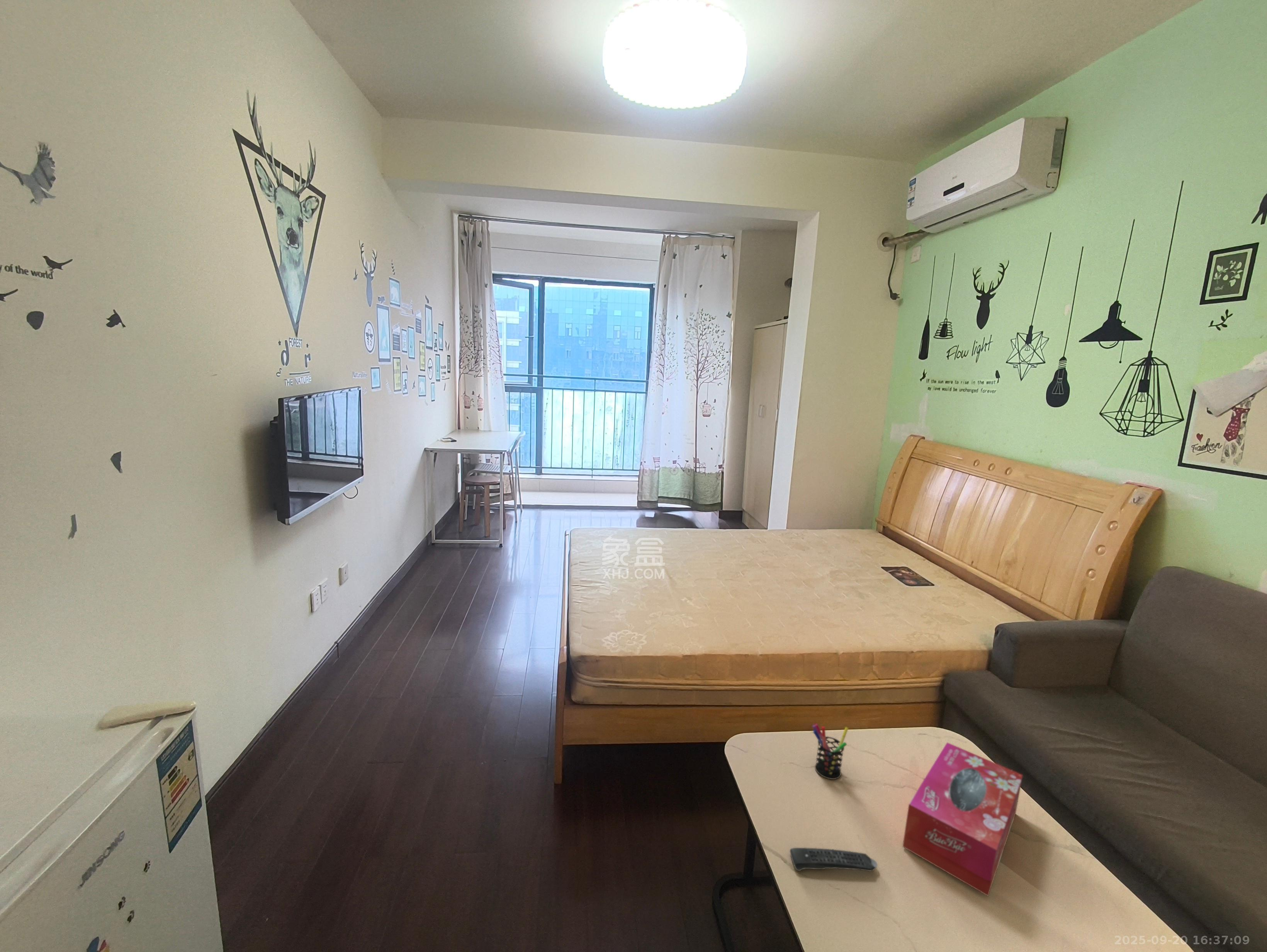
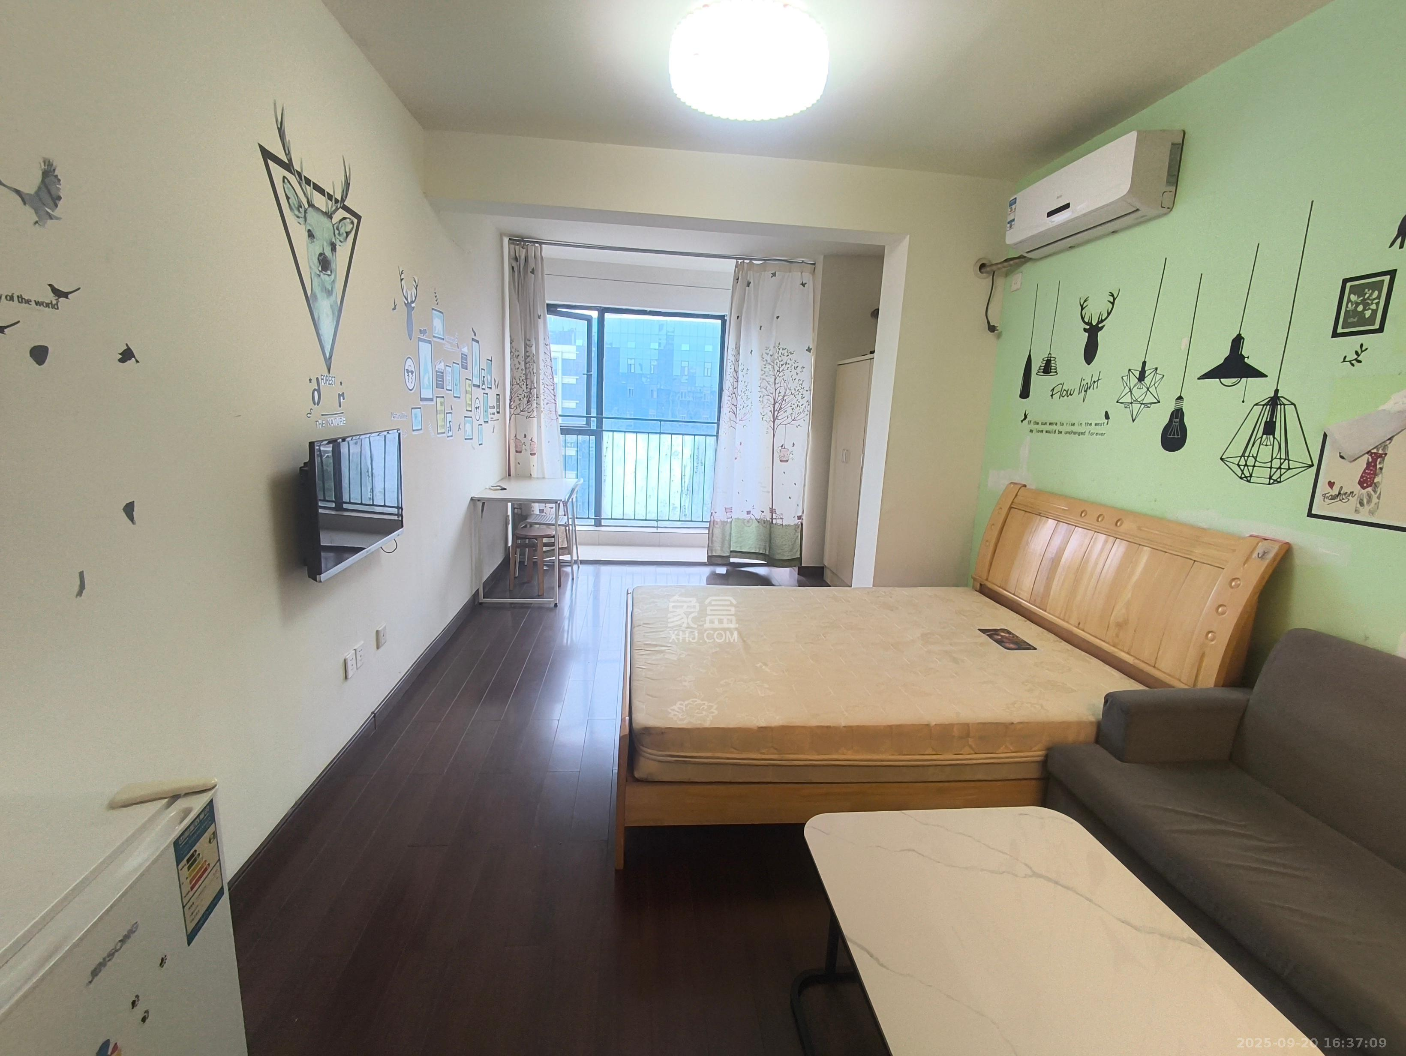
- remote control (834, 860)
- pen holder (831, 750)
- tissue box (965, 809)
